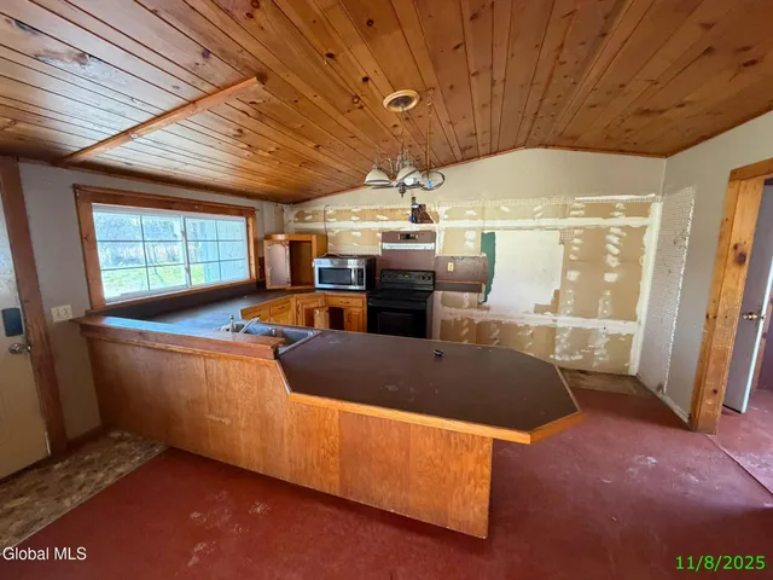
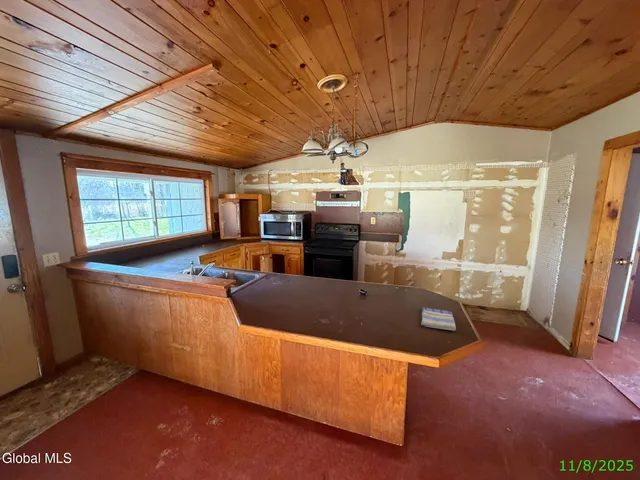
+ dish towel (437, 317)
